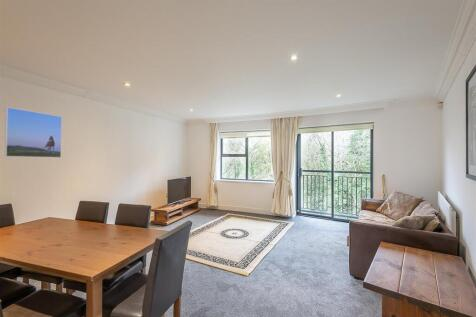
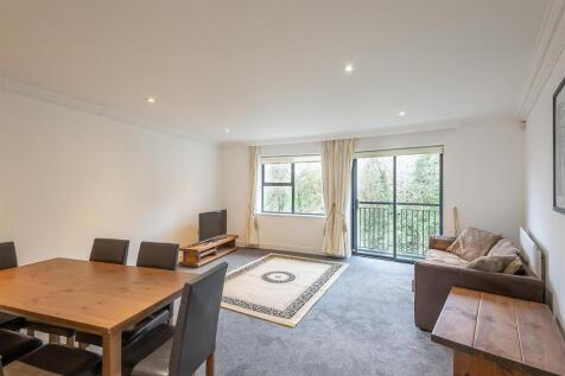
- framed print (35, 134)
